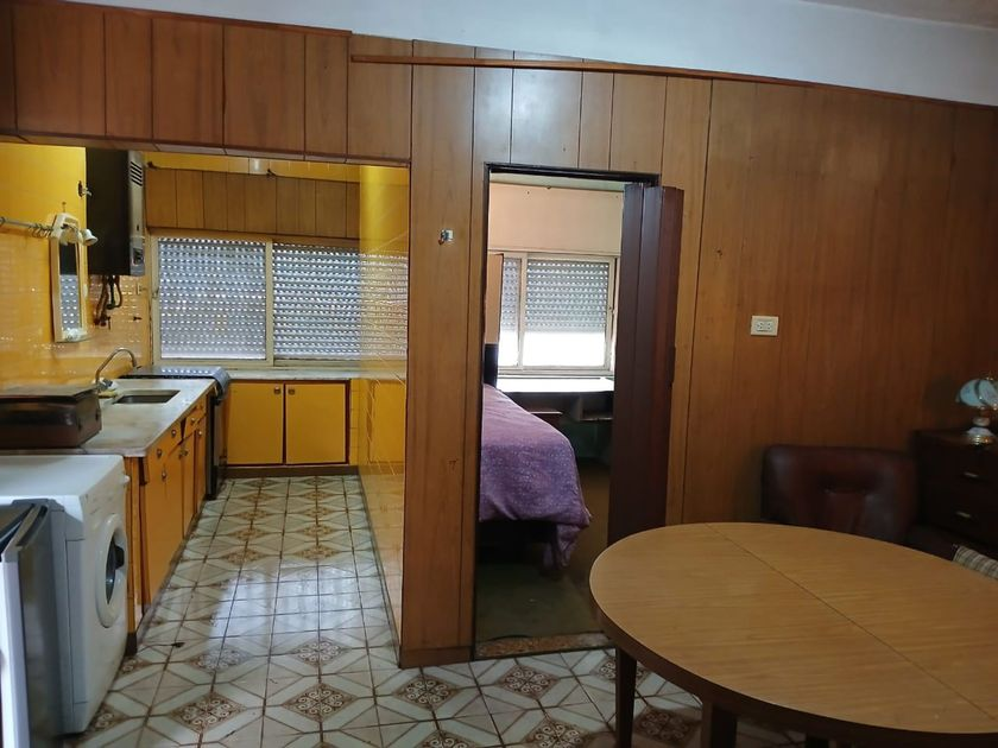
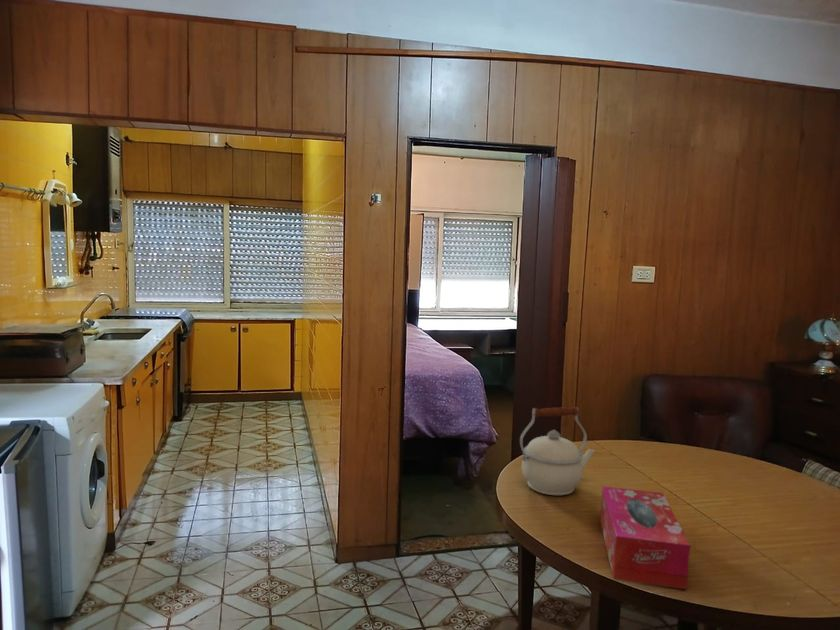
+ kettle (557, 447)
+ tissue box (640, 532)
